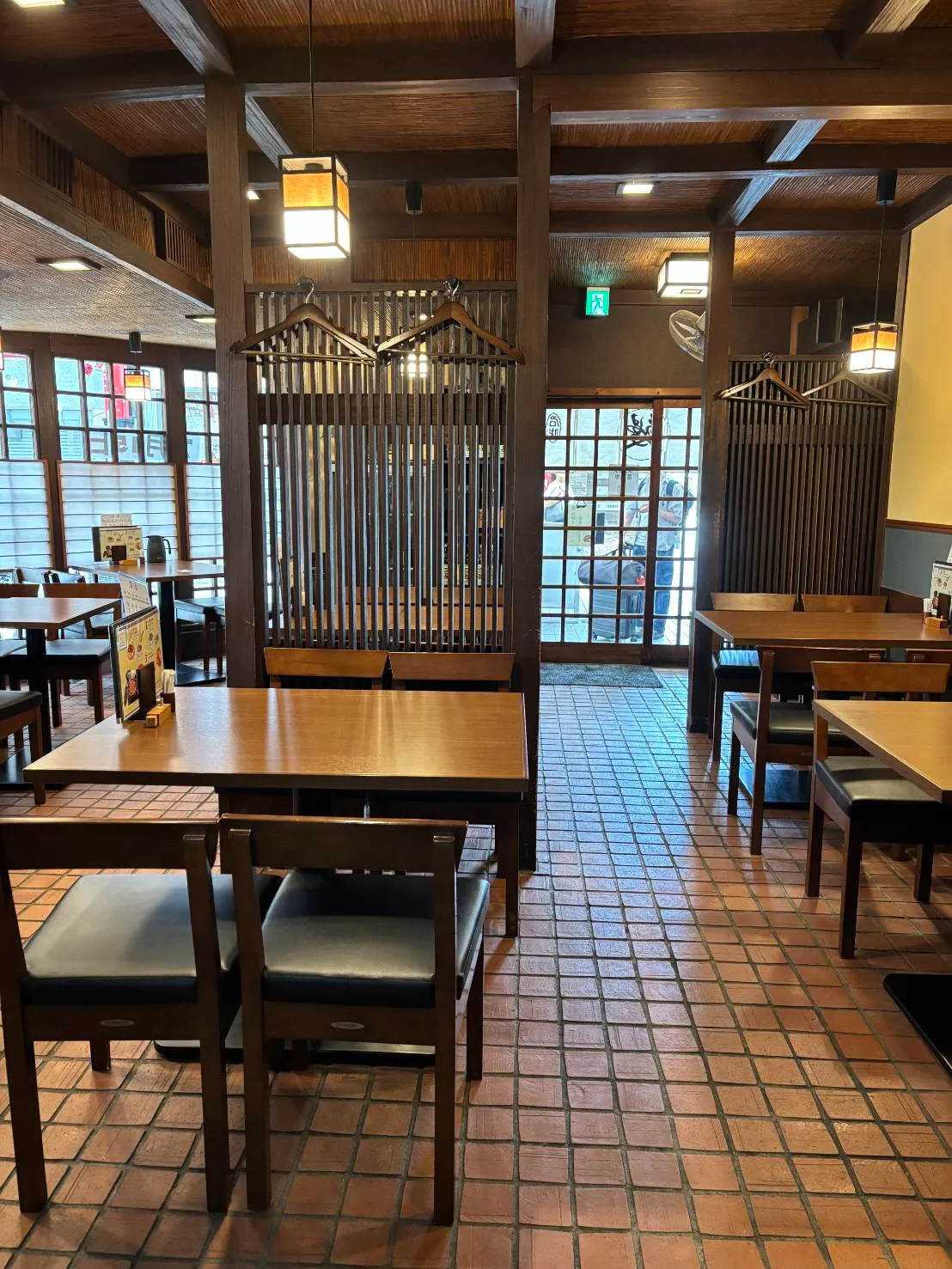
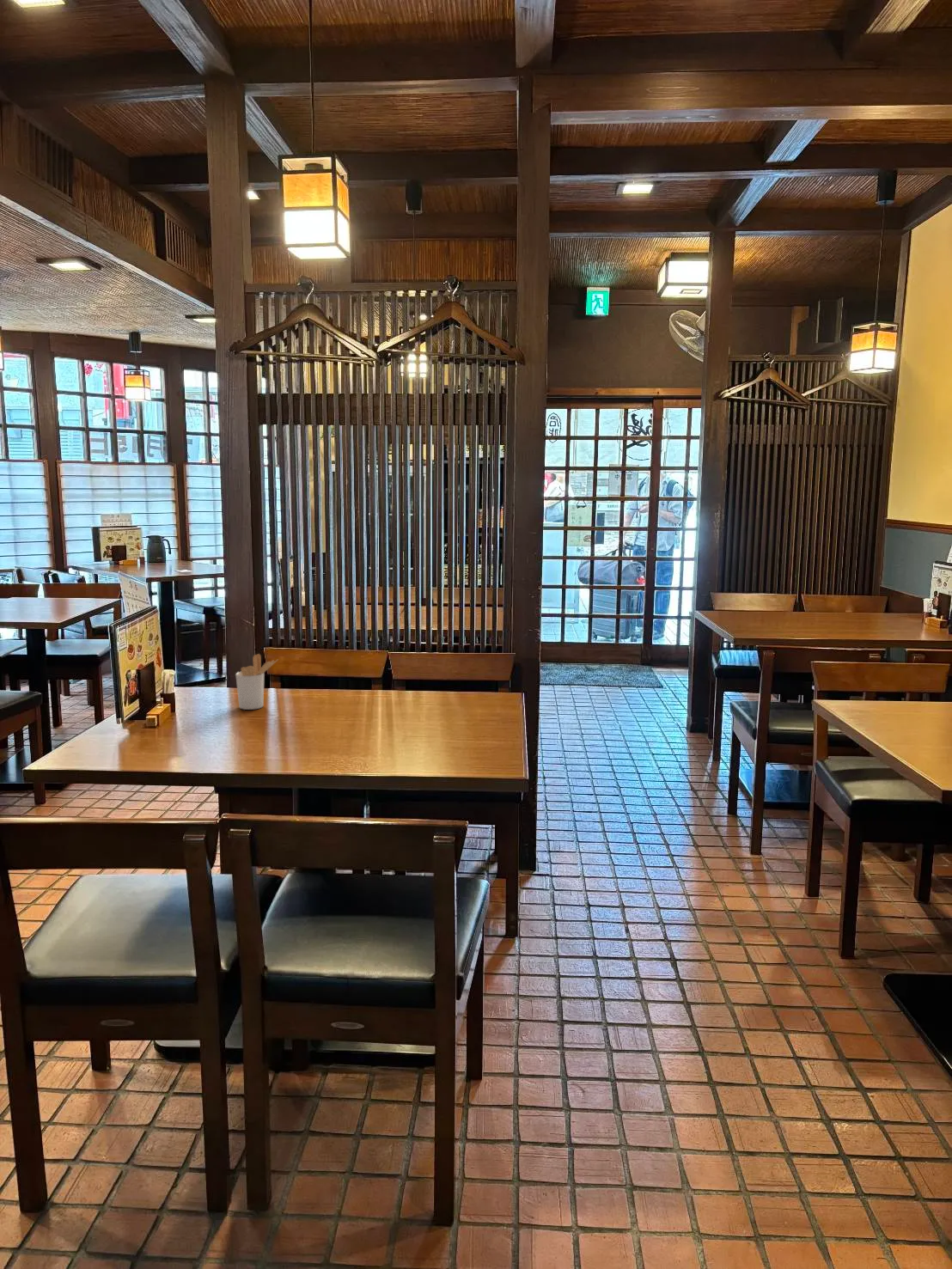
+ utensil holder (257, 681)
